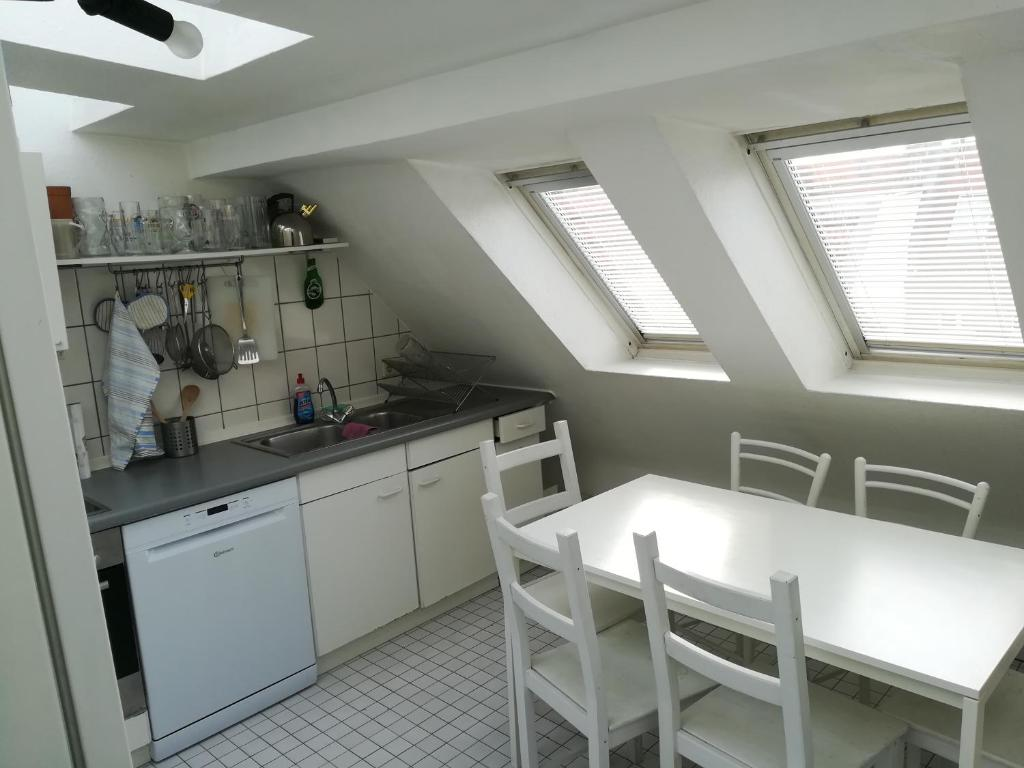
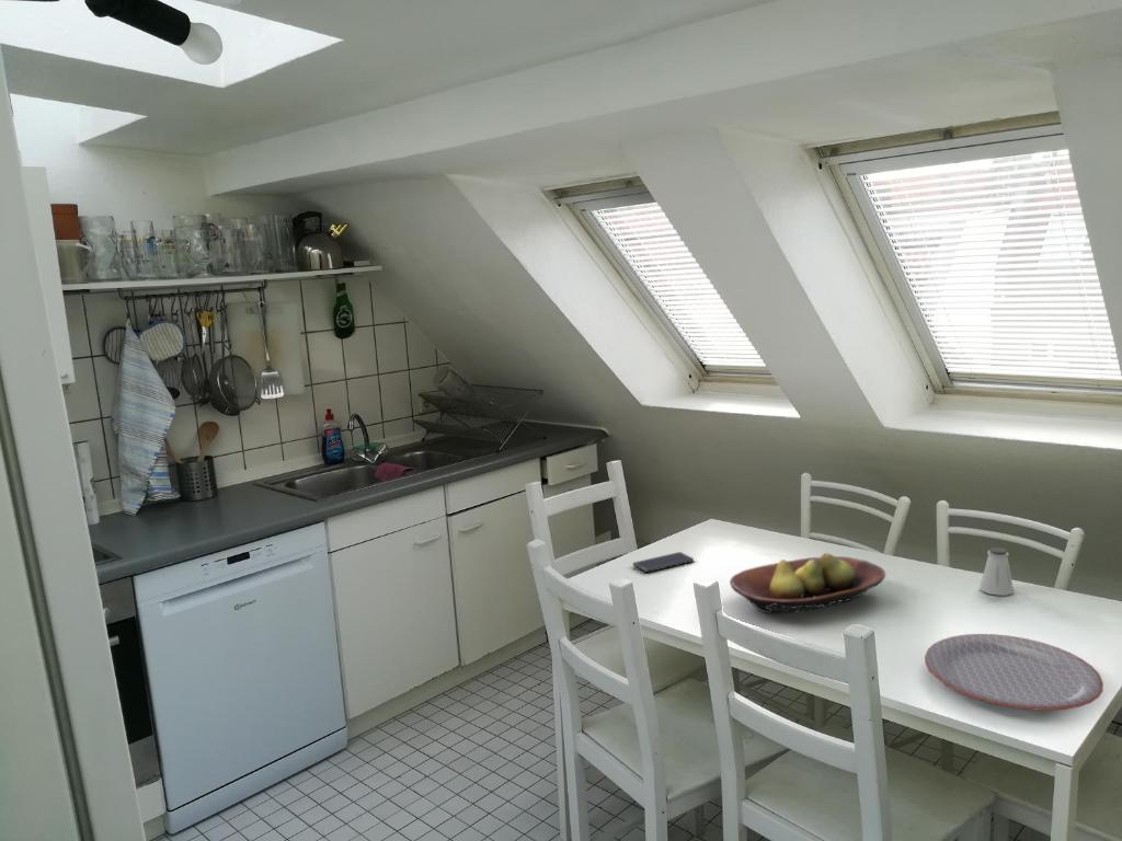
+ plate (1009, 673)
+ smartphone (663, 562)
+ fruit bowl (806, 578)
+ saltshaker (997, 569)
